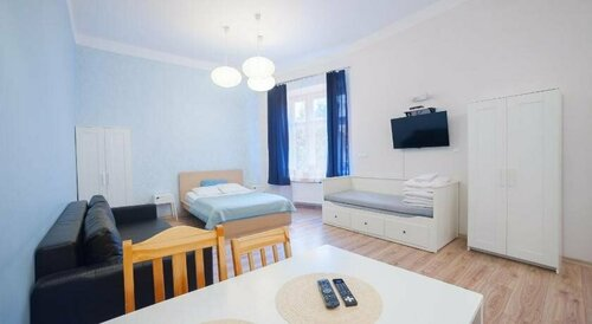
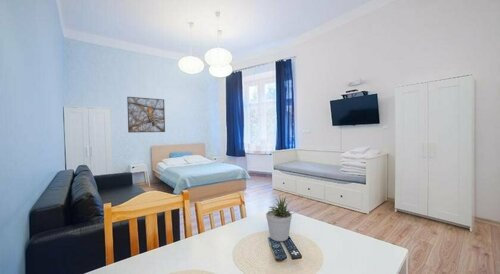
+ potted plant (280, 217)
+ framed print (147, 115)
